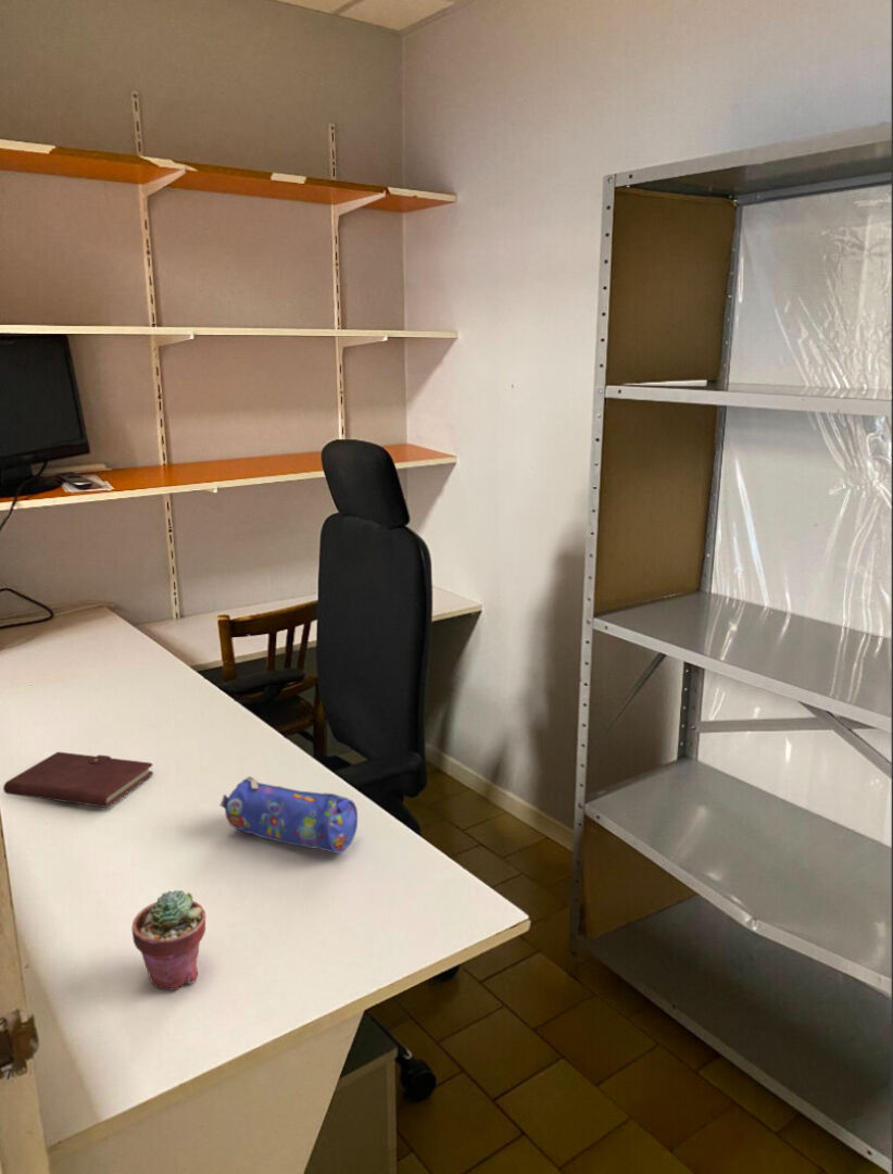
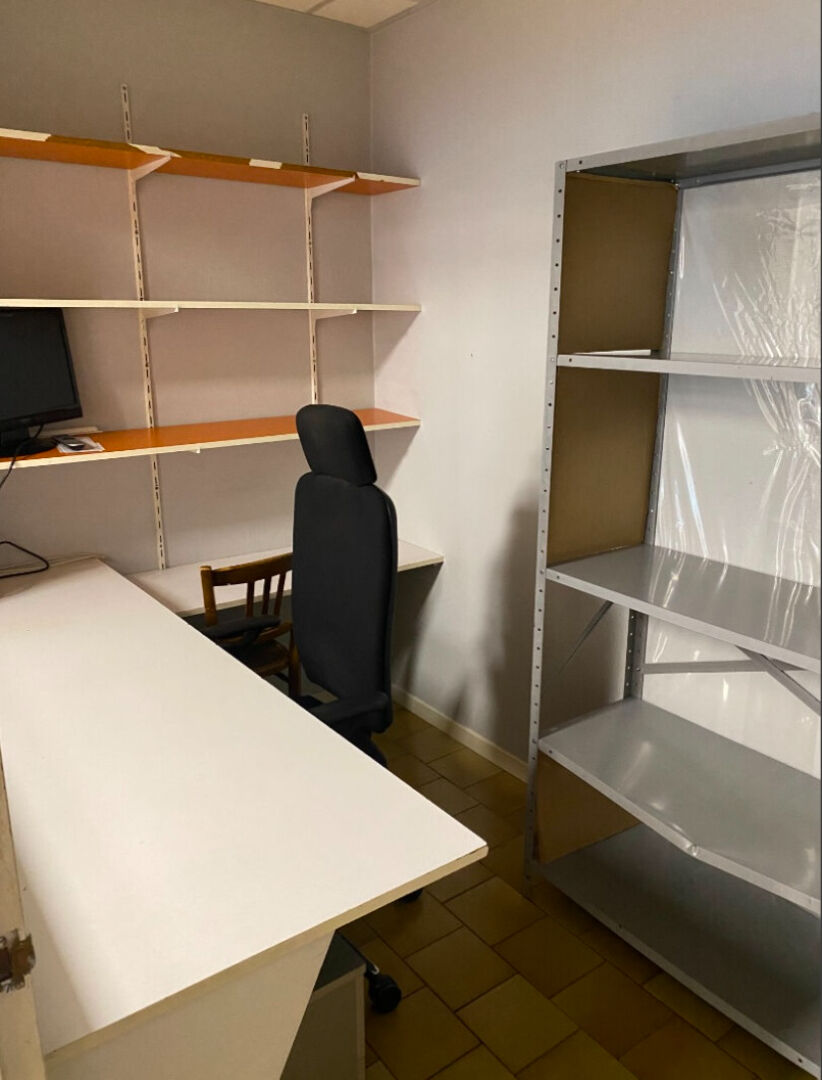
- pencil case (290, 812)
- notebook (79, 777)
- potted succulent (171, 935)
